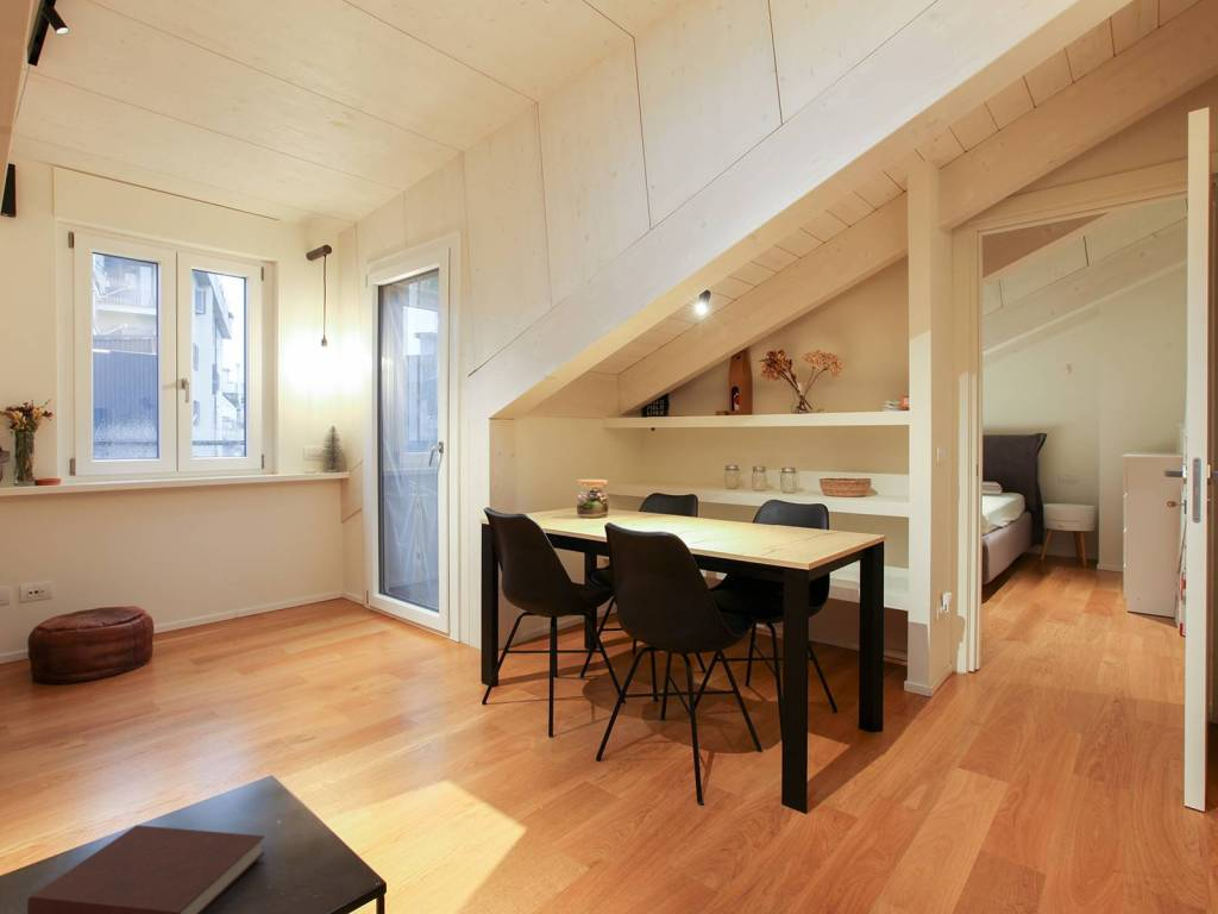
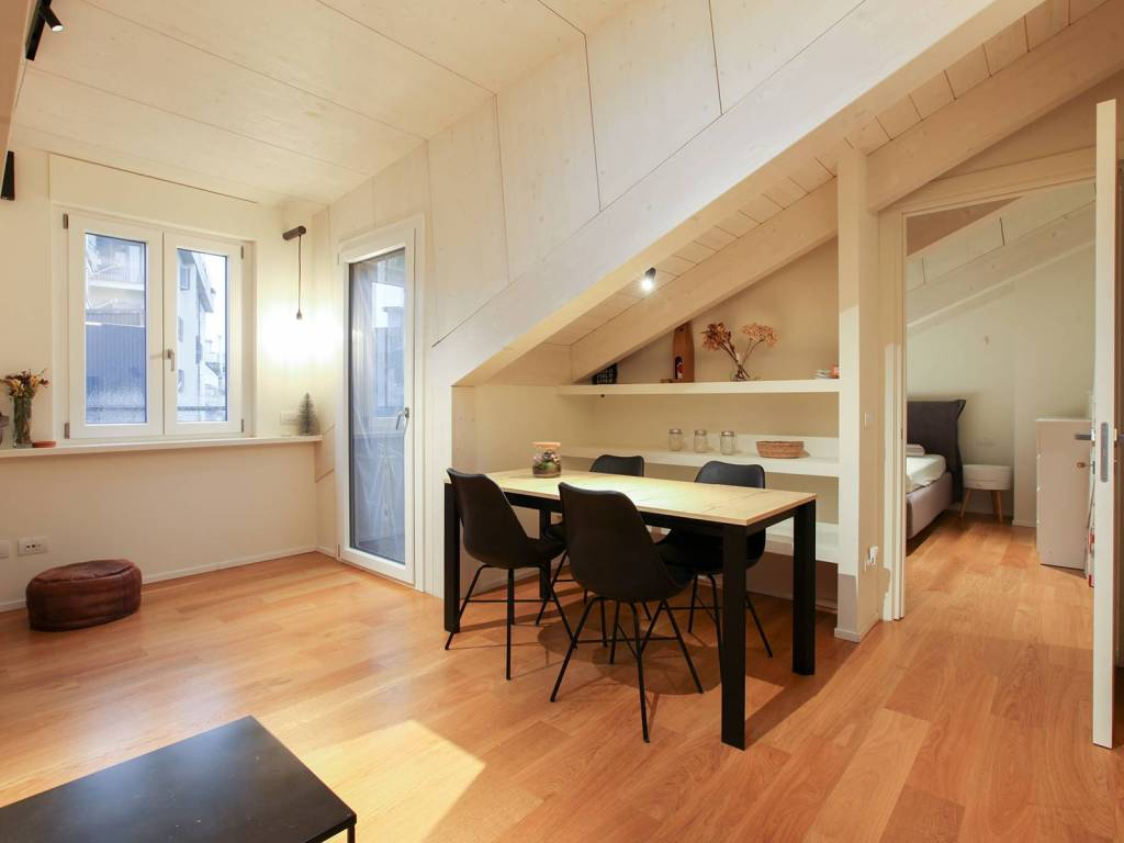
- notebook (155, 874)
